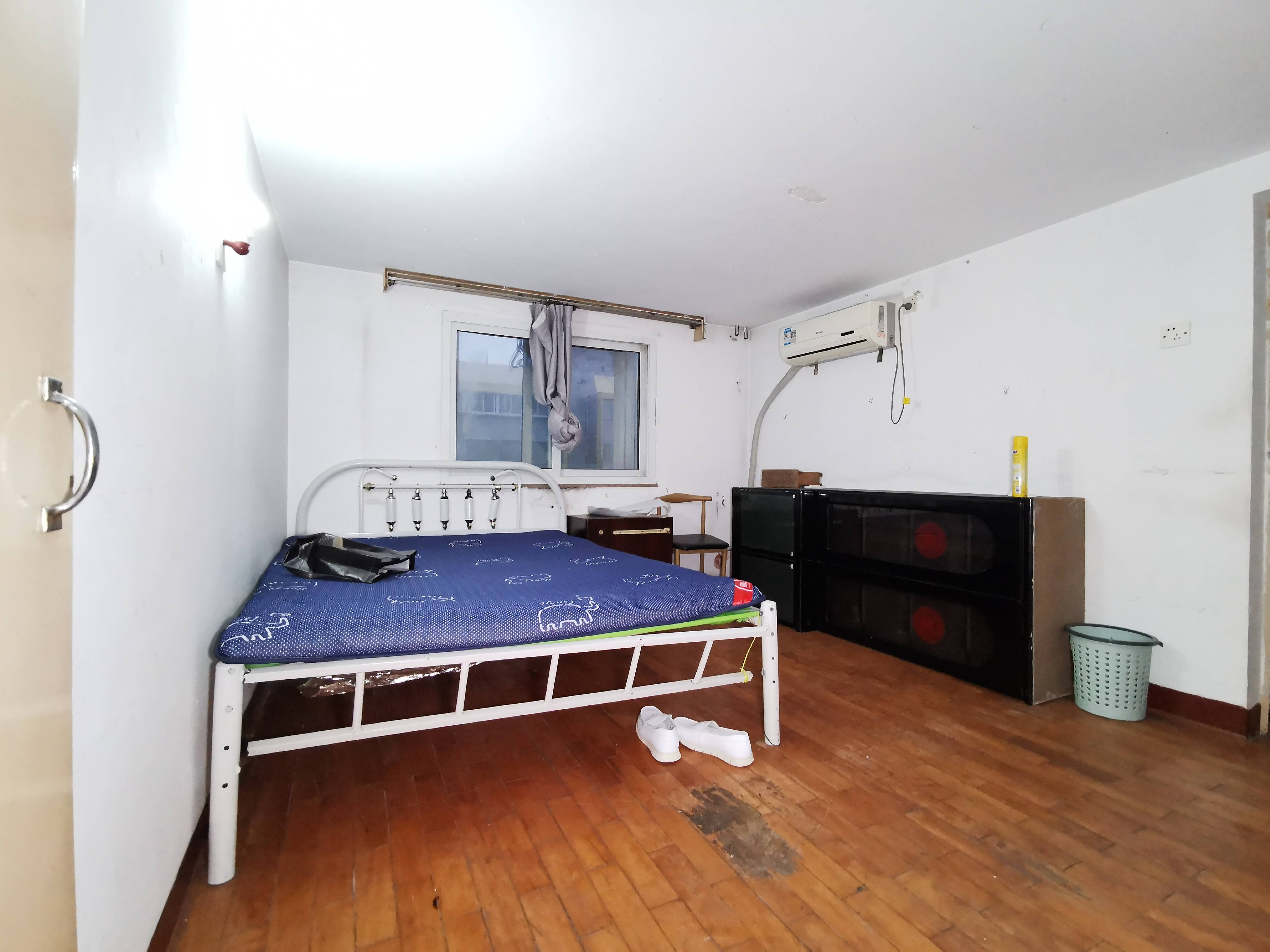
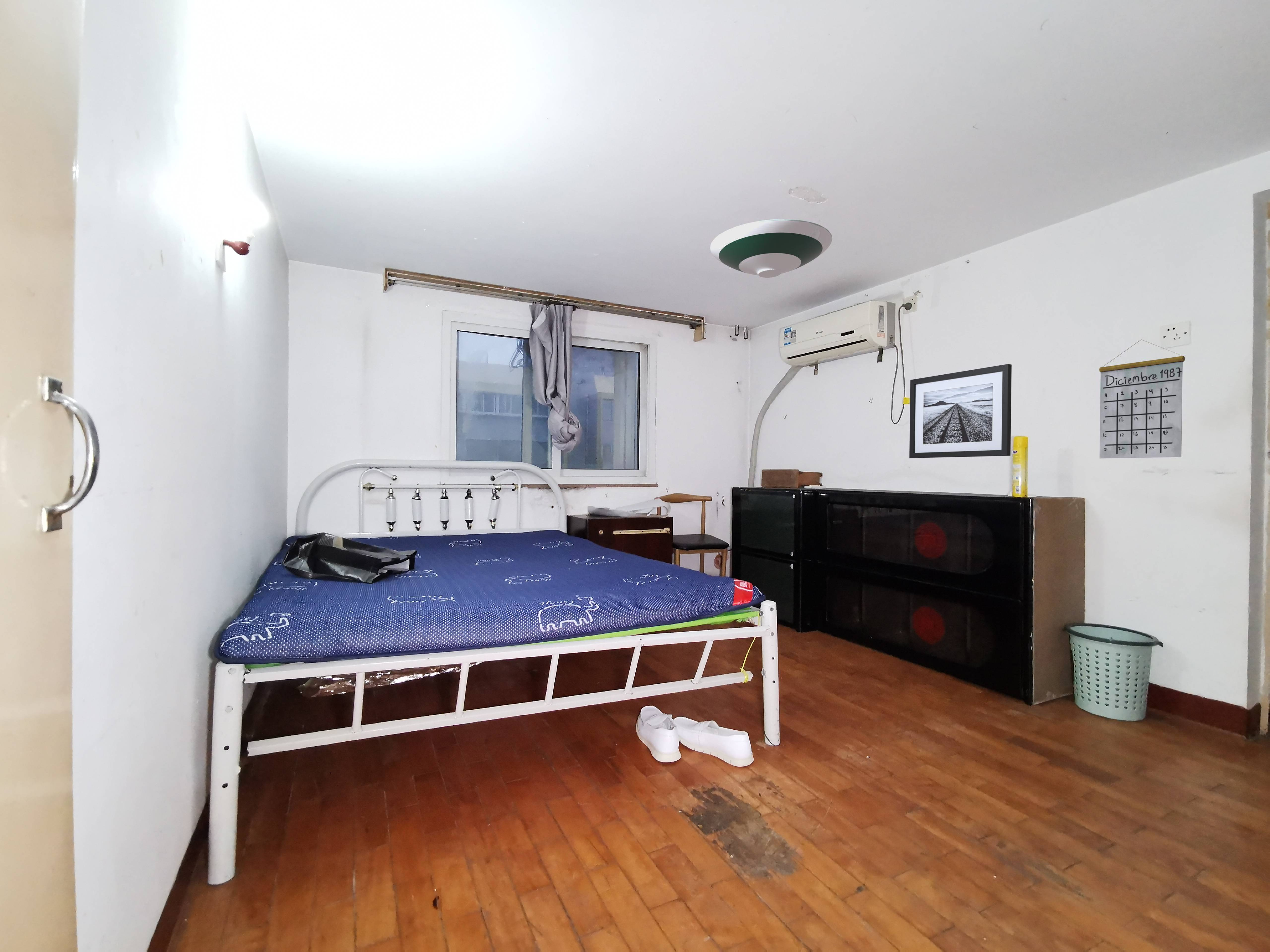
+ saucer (769, 260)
+ calendar (1139, 398)
+ wall art (957, 415)
